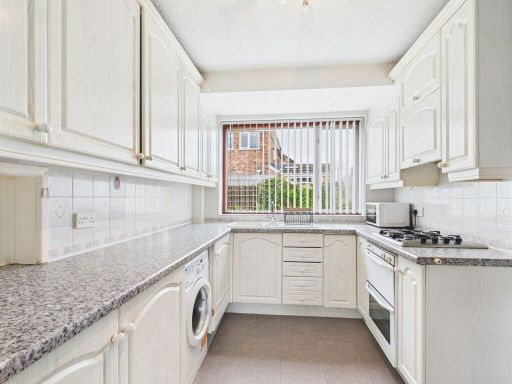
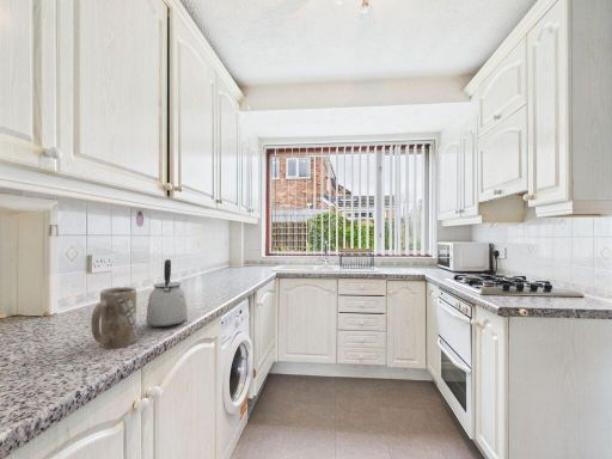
+ mug (116, 317)
+ kettle (167, 290)
